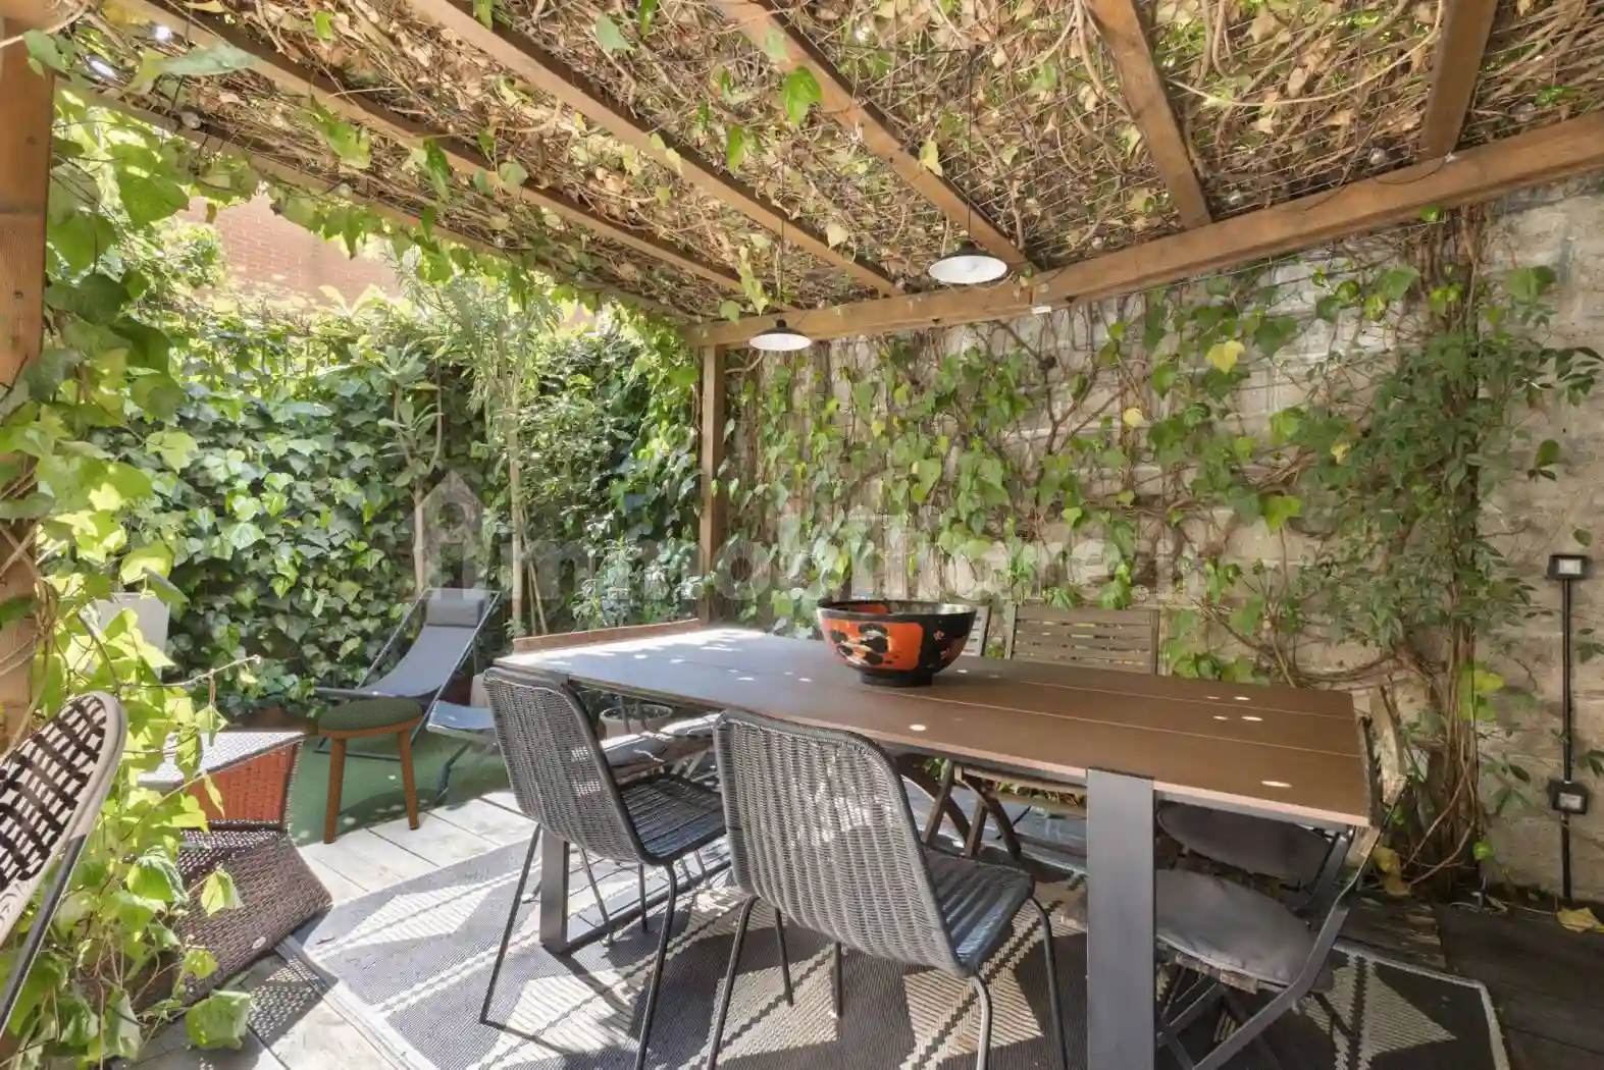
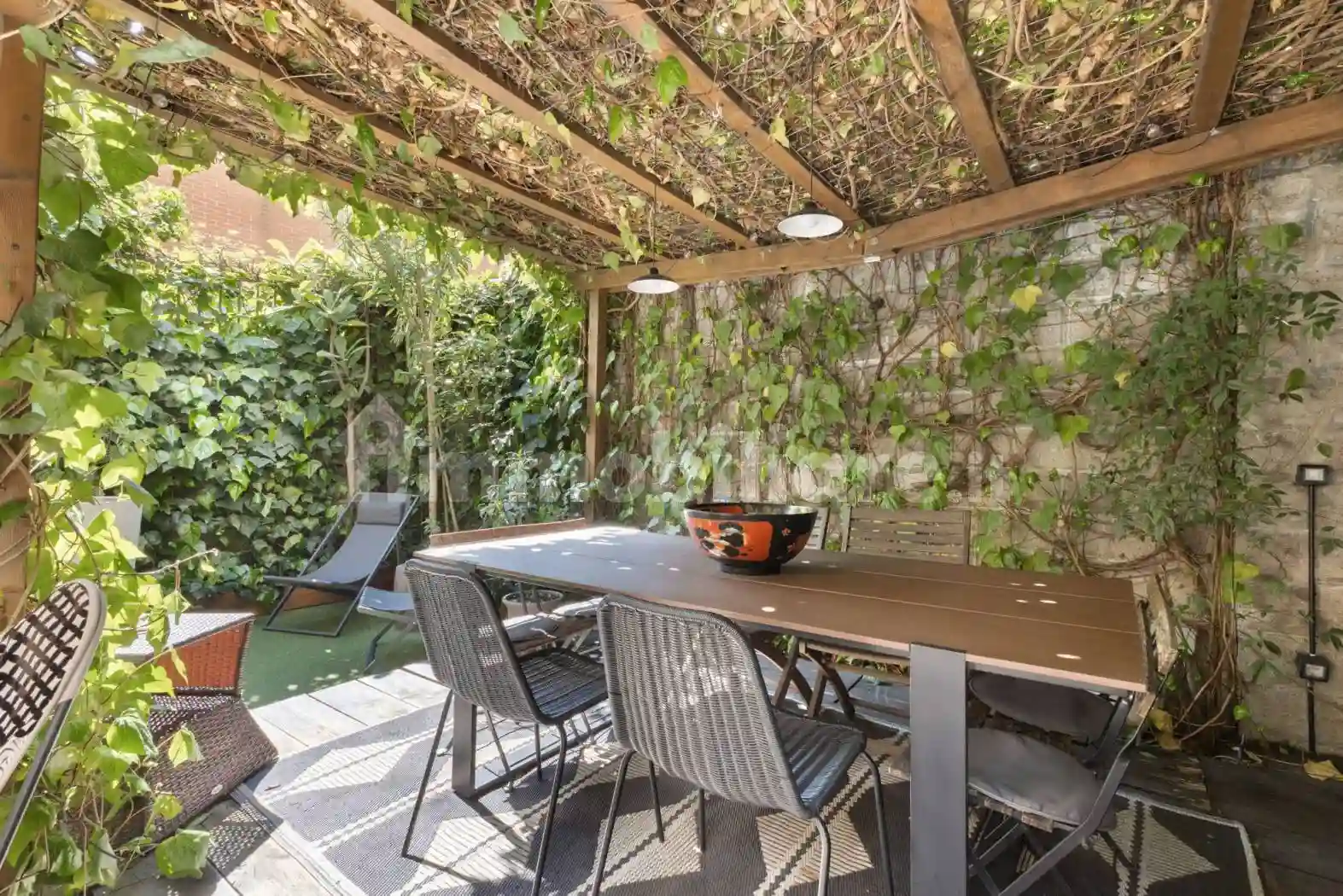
- stool (373, 736)
